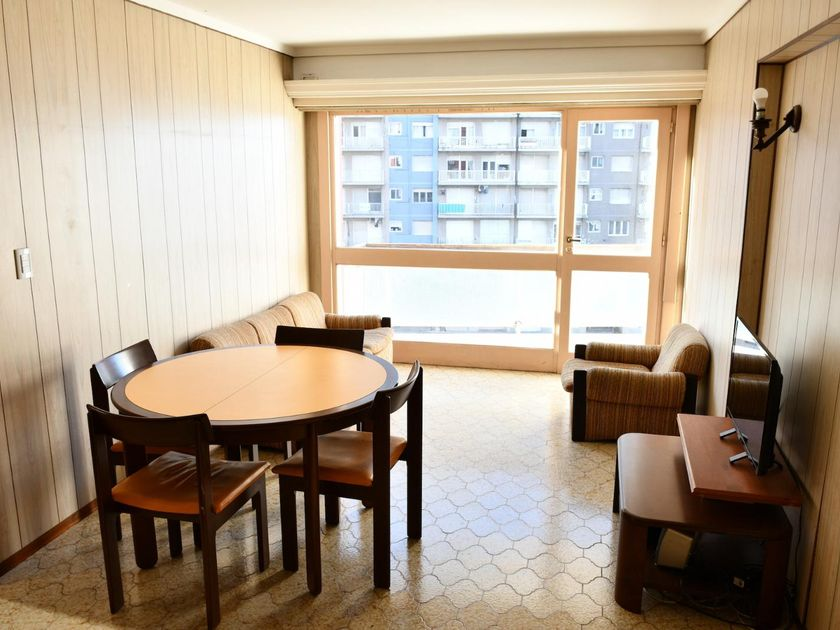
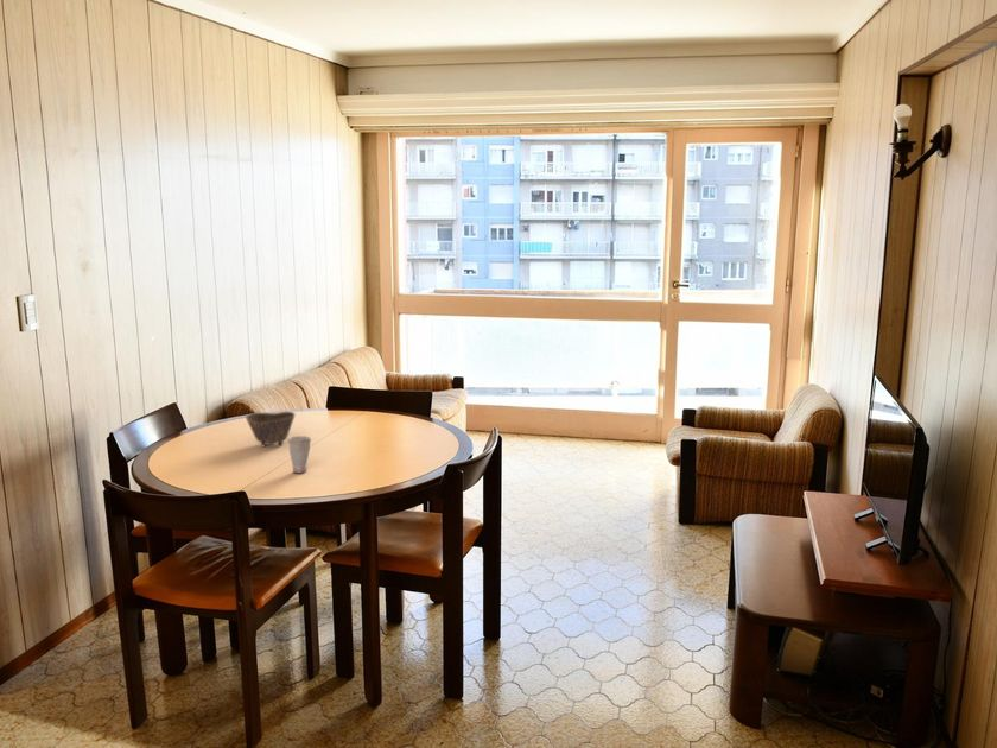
+ cup (299, 454)
+ bowl (271, 430)
